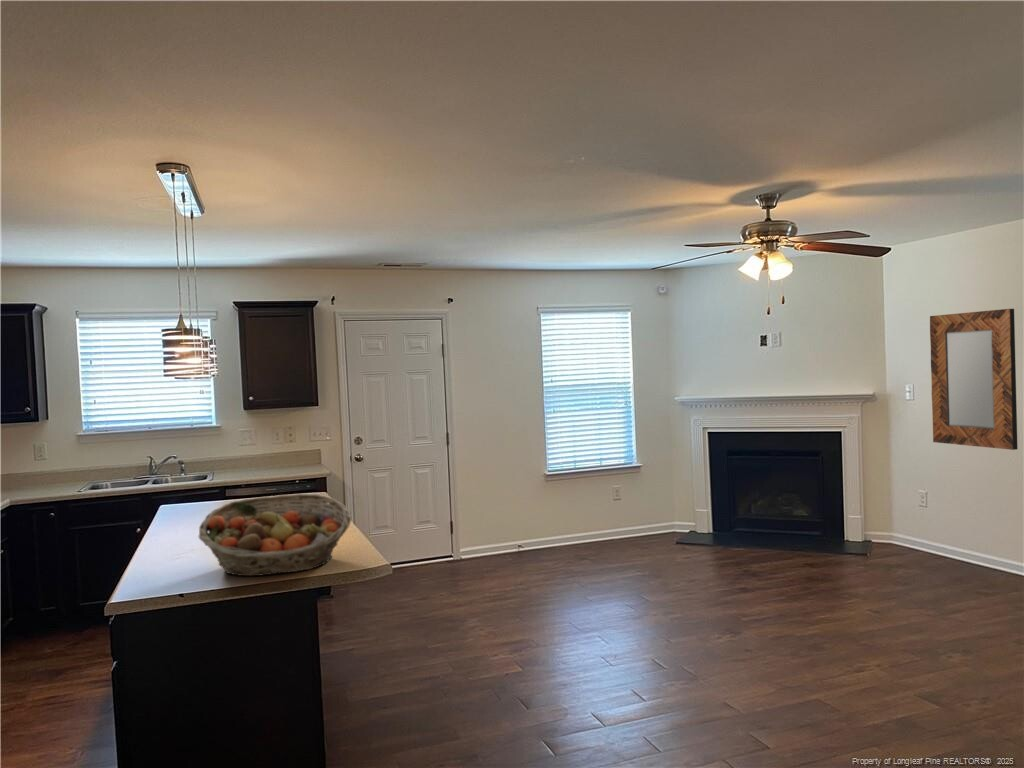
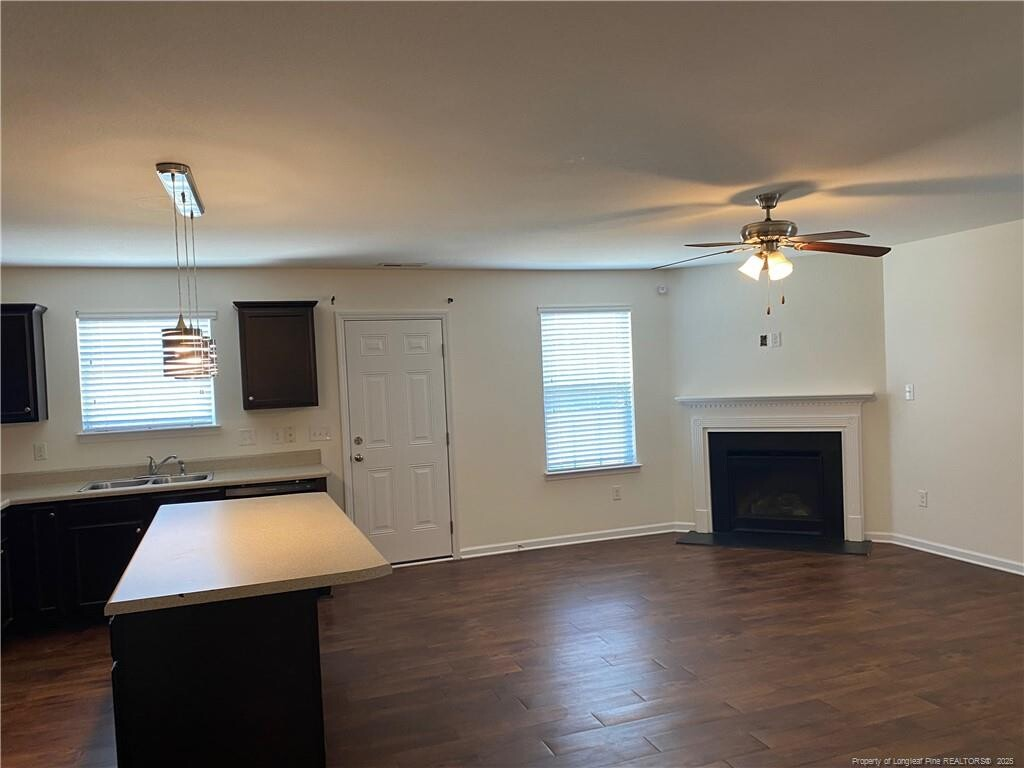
- fruit basket (277, 533)
- home mirror (971, 379)
